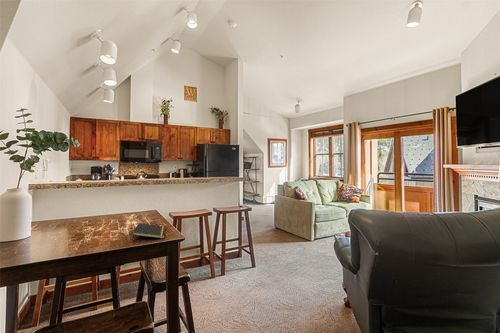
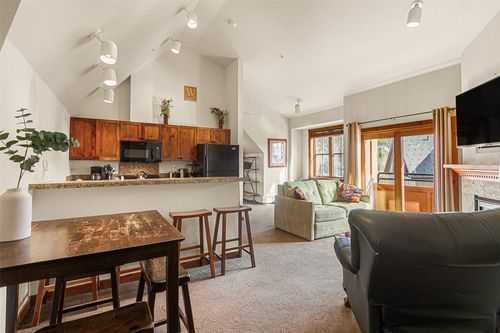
- notepad (150, 230)
